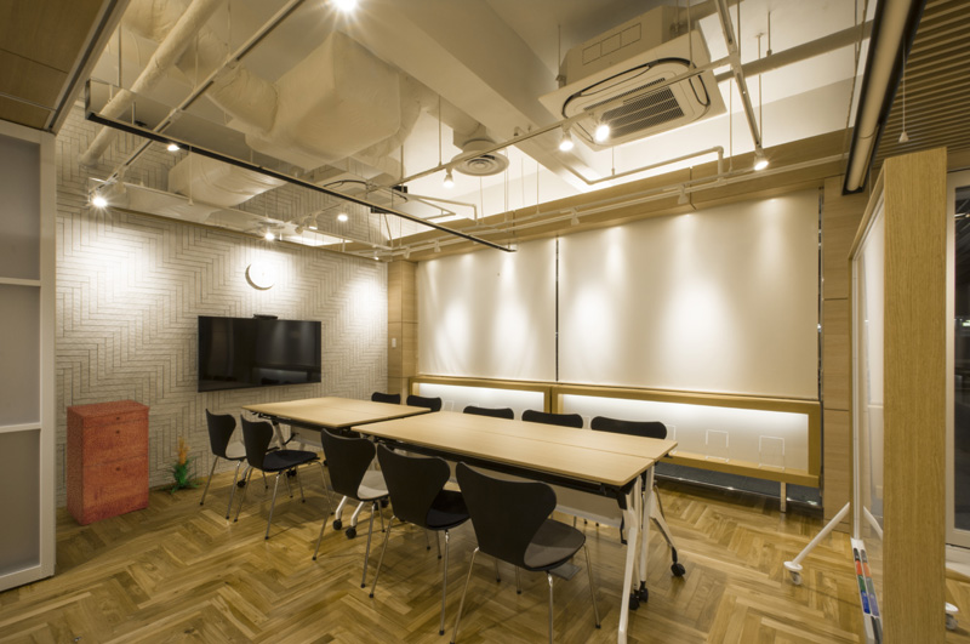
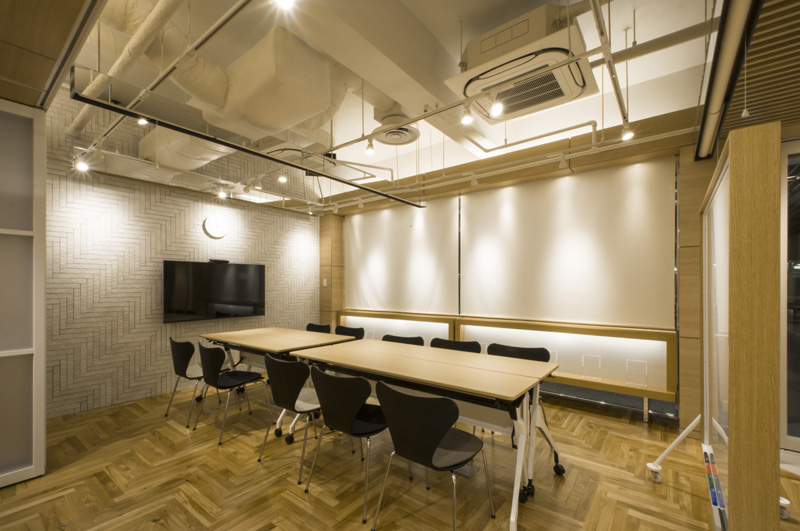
- indoor plant (182, 460)
- filing cabinet (108, 457)
